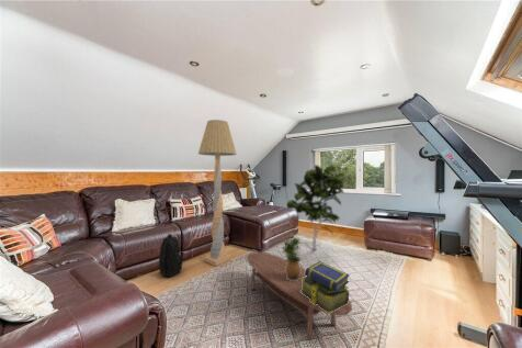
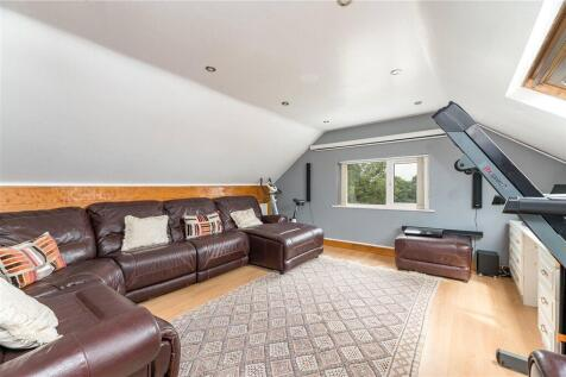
- floor lamp (217, 191)
- coffee table (287, 289)
- backpack (170, 252)
- stack of books (326, 283)
- indoor plant (314, 206)
- potted plant (291, 256)
